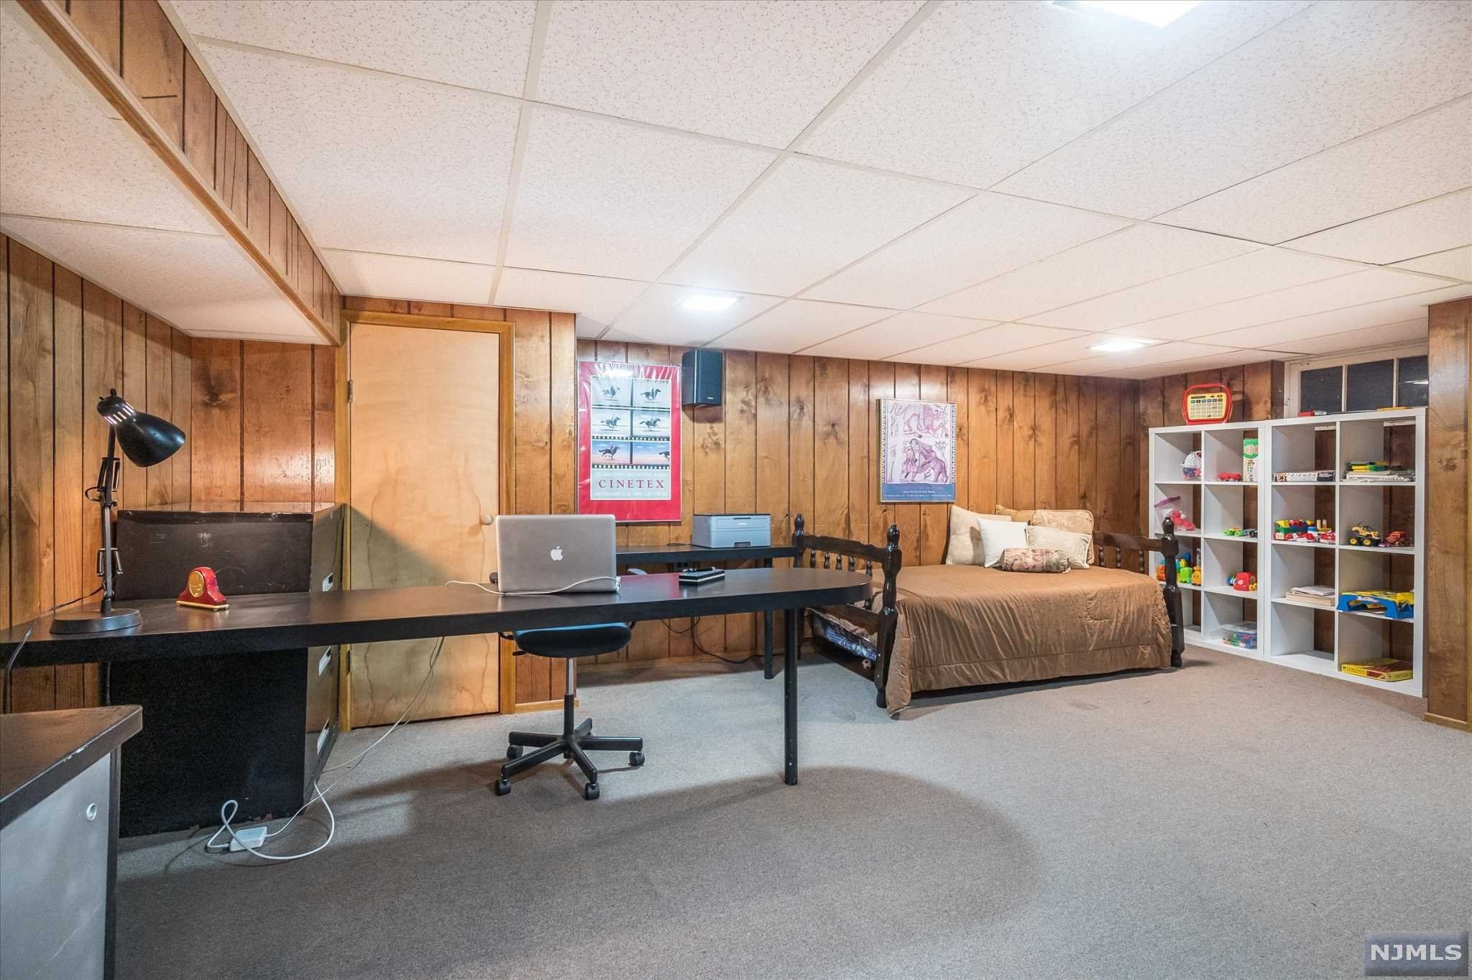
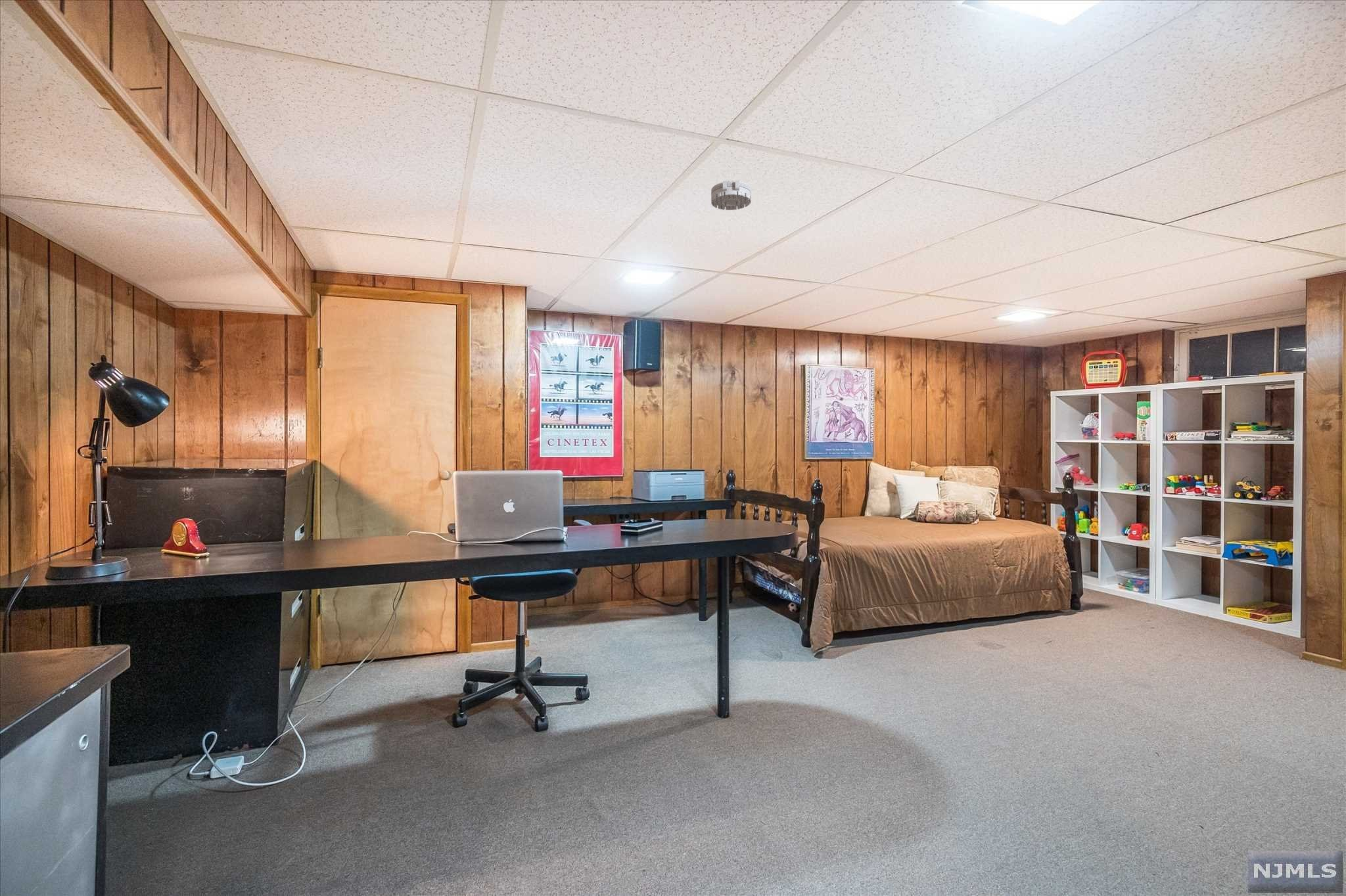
+ smoke detector (731, 194)
